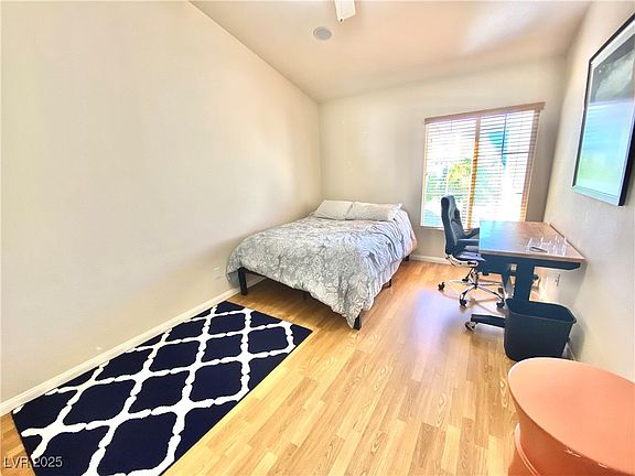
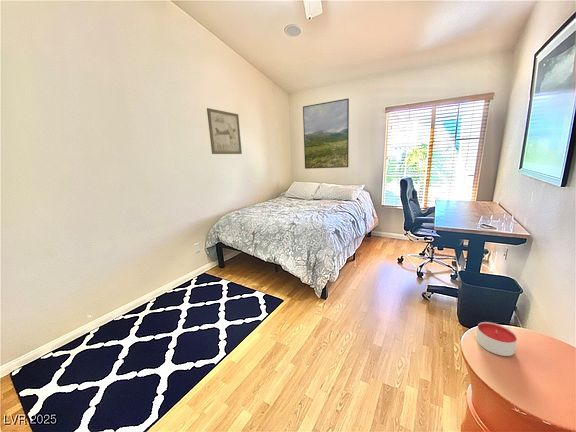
+ candle (495, 337)
+ wall art (225, 133)
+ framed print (325, 136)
